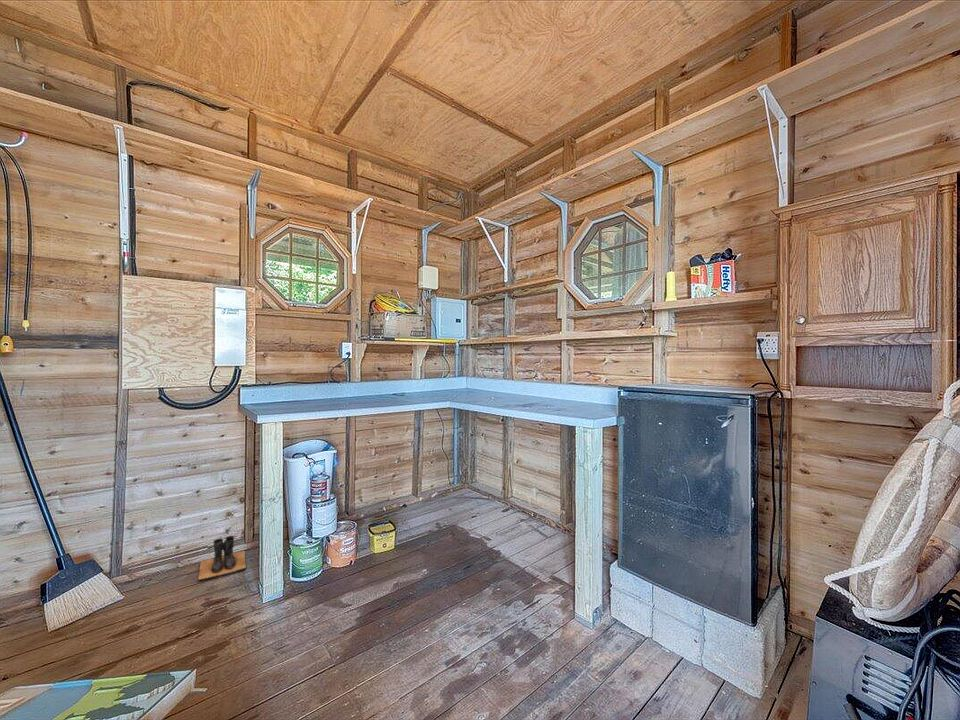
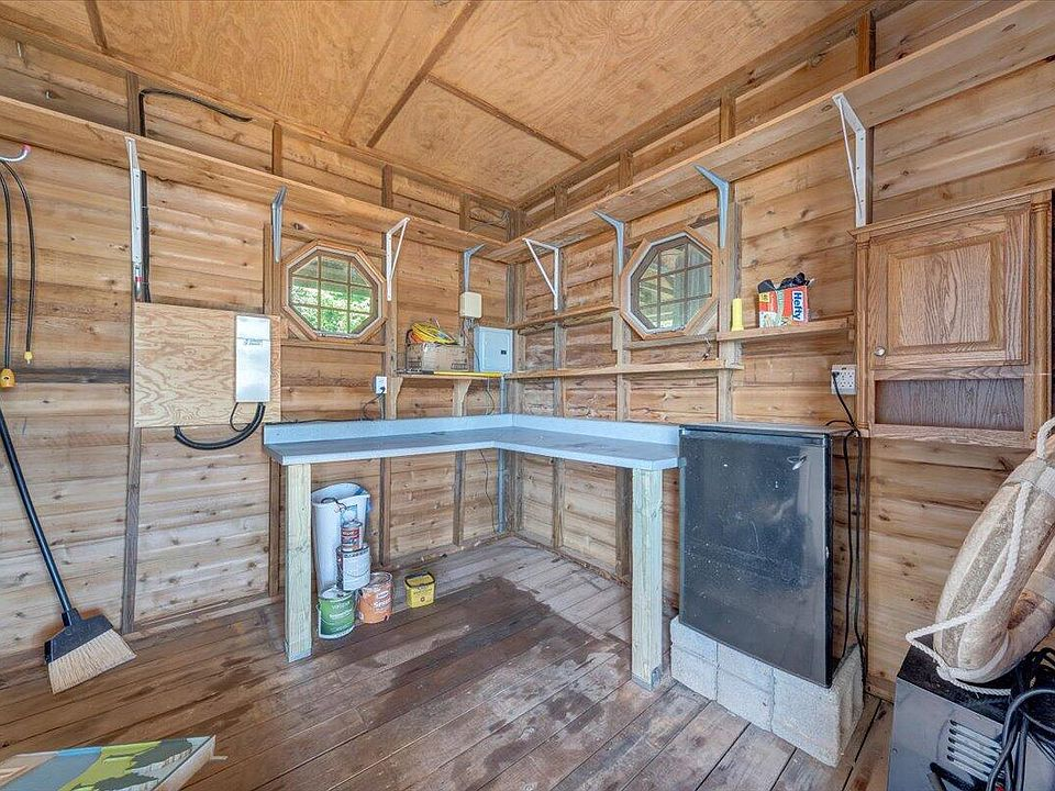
- boots (224, 553)
